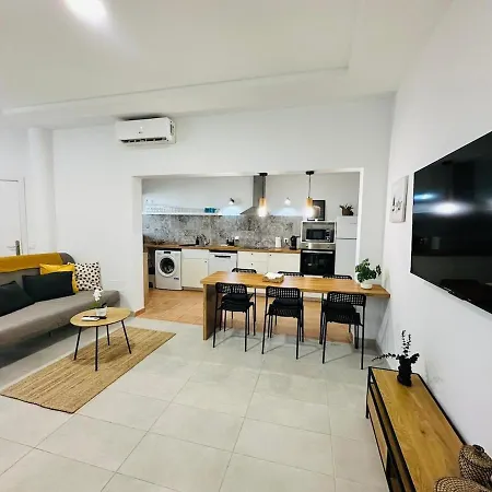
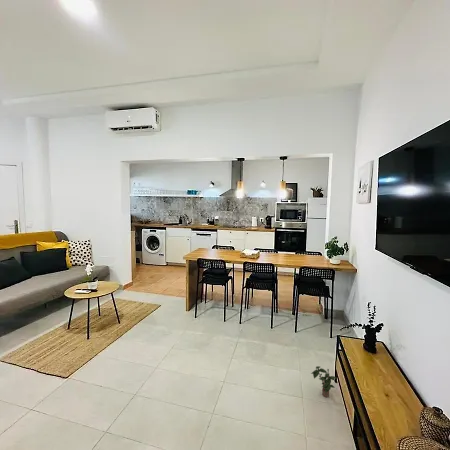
+ potted plant (324, 385)
